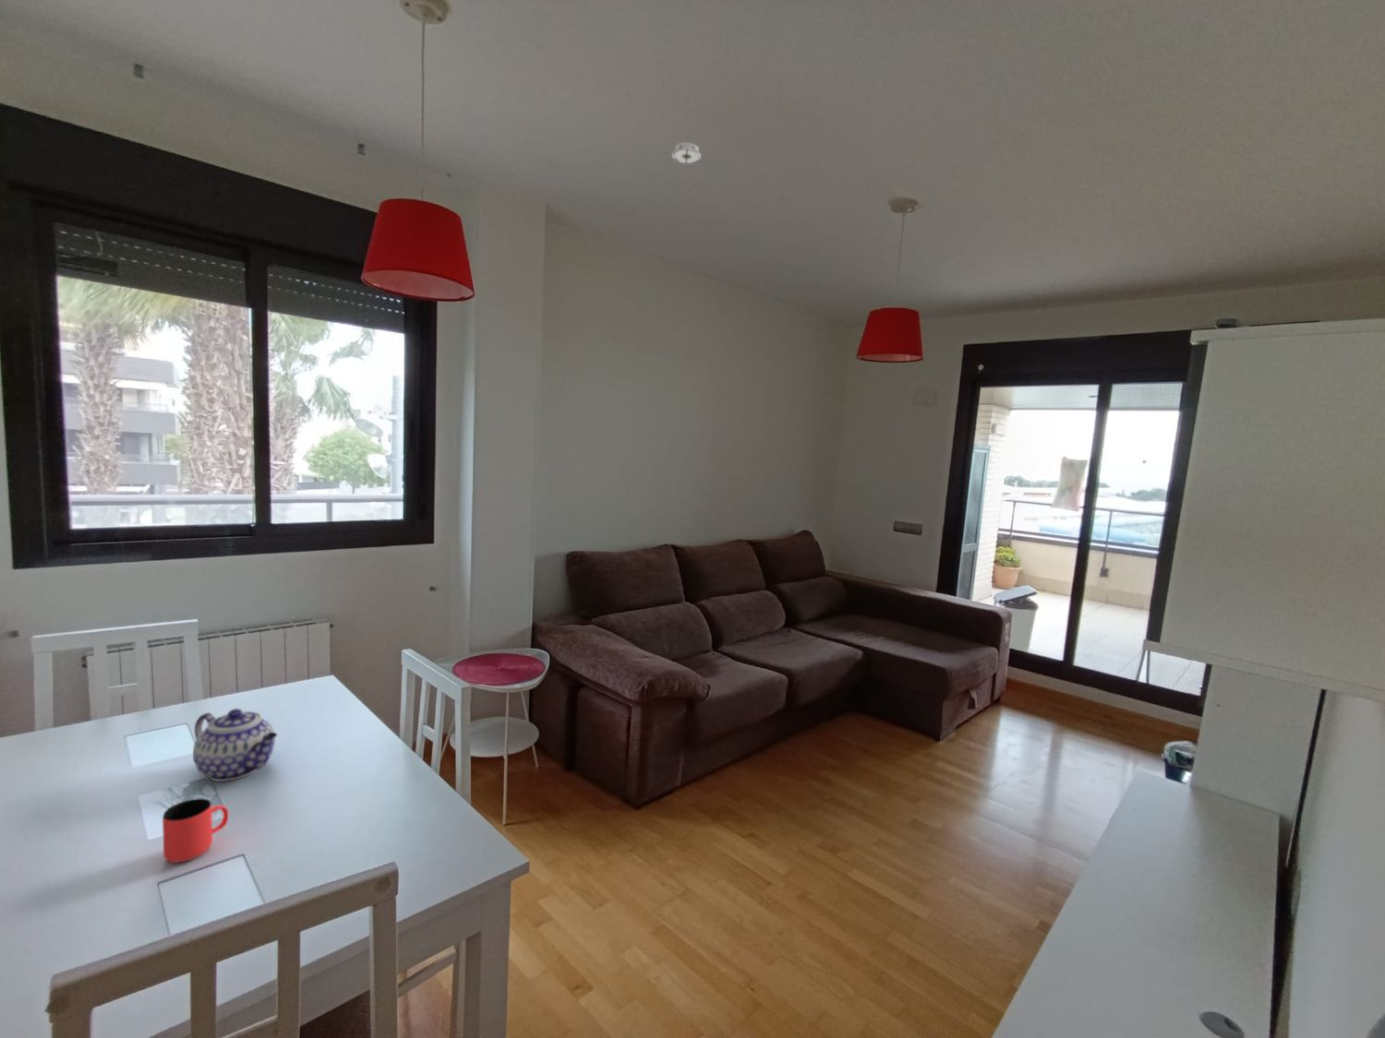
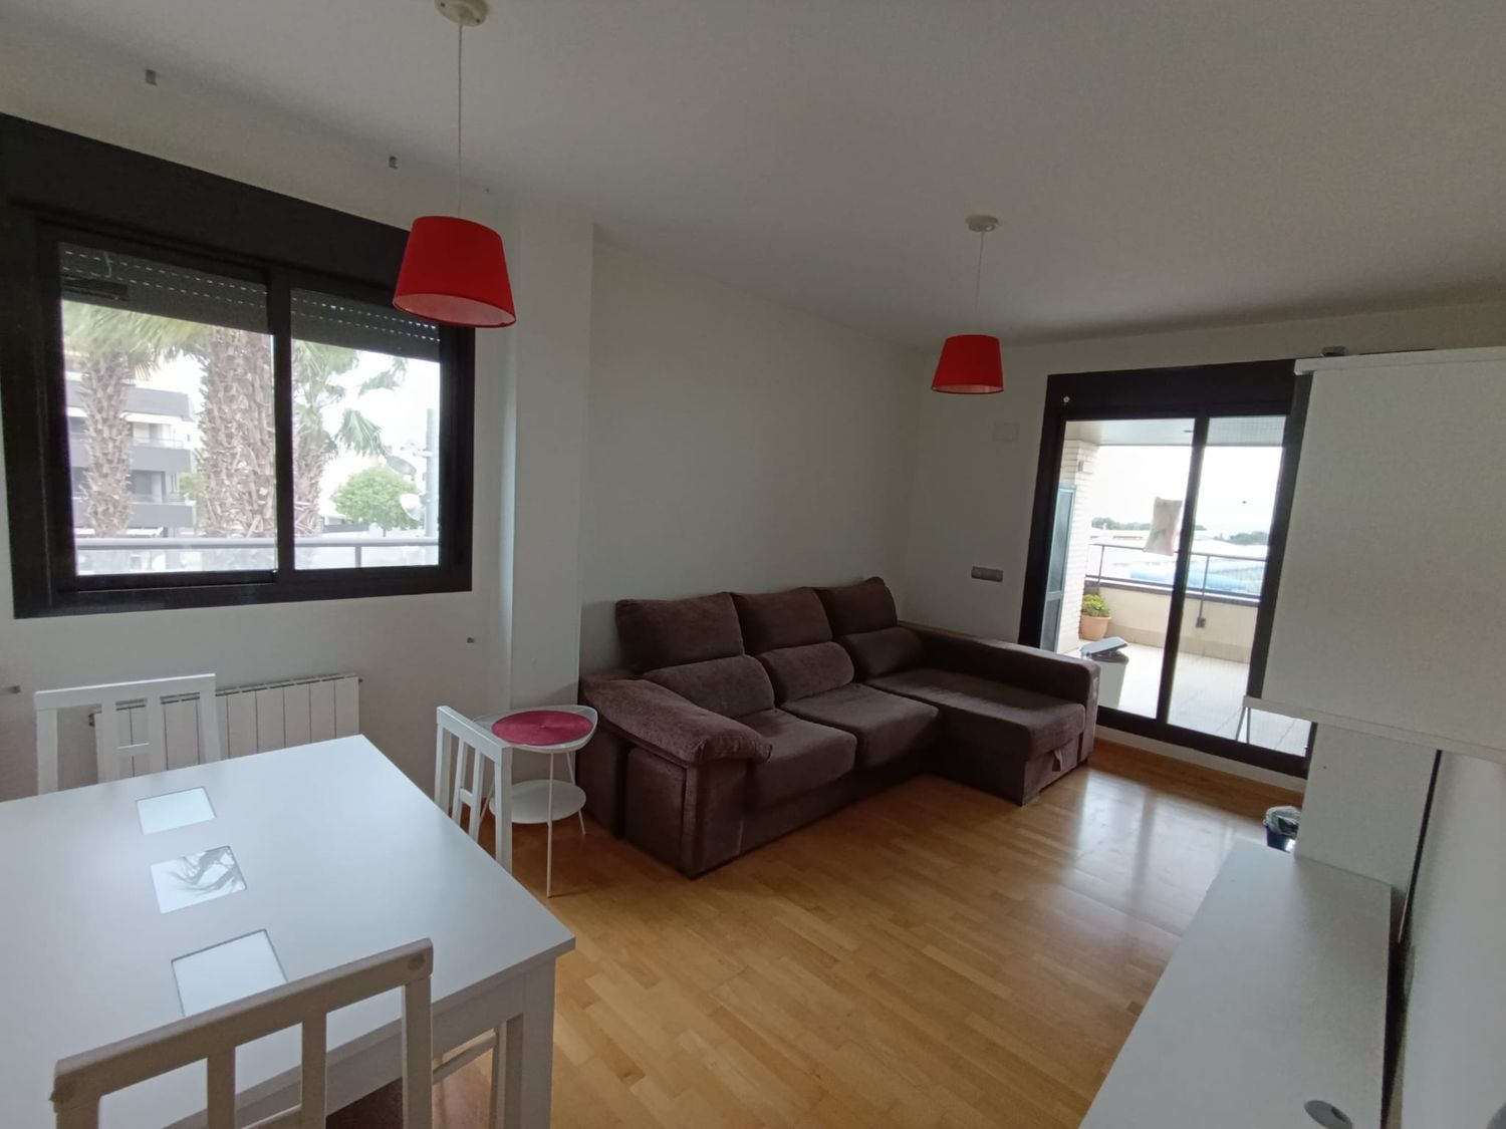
- smoke detector (685, 153)
- cup (197, 825)
- teapot (236, 739)
